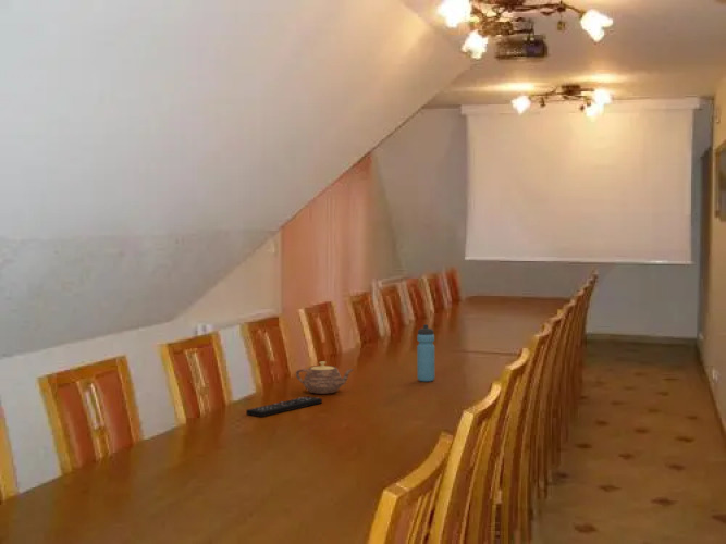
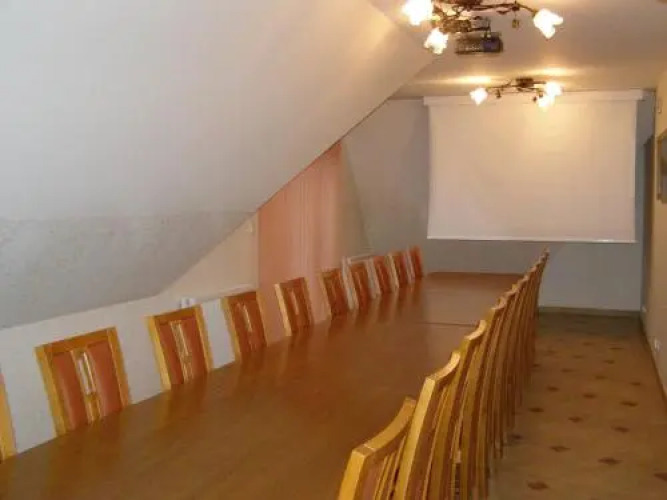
- water bottle (426, 351)
- teapot (324, 376)
- remote control (285, 405)
